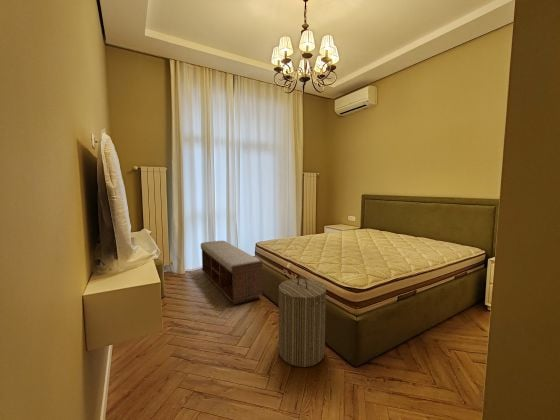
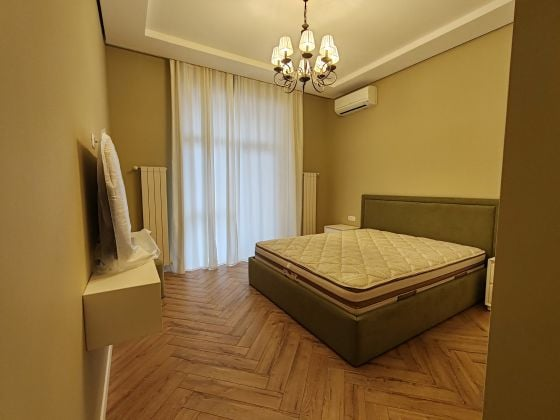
- bench (227, 266)
- laundry hamper (301, 314)
